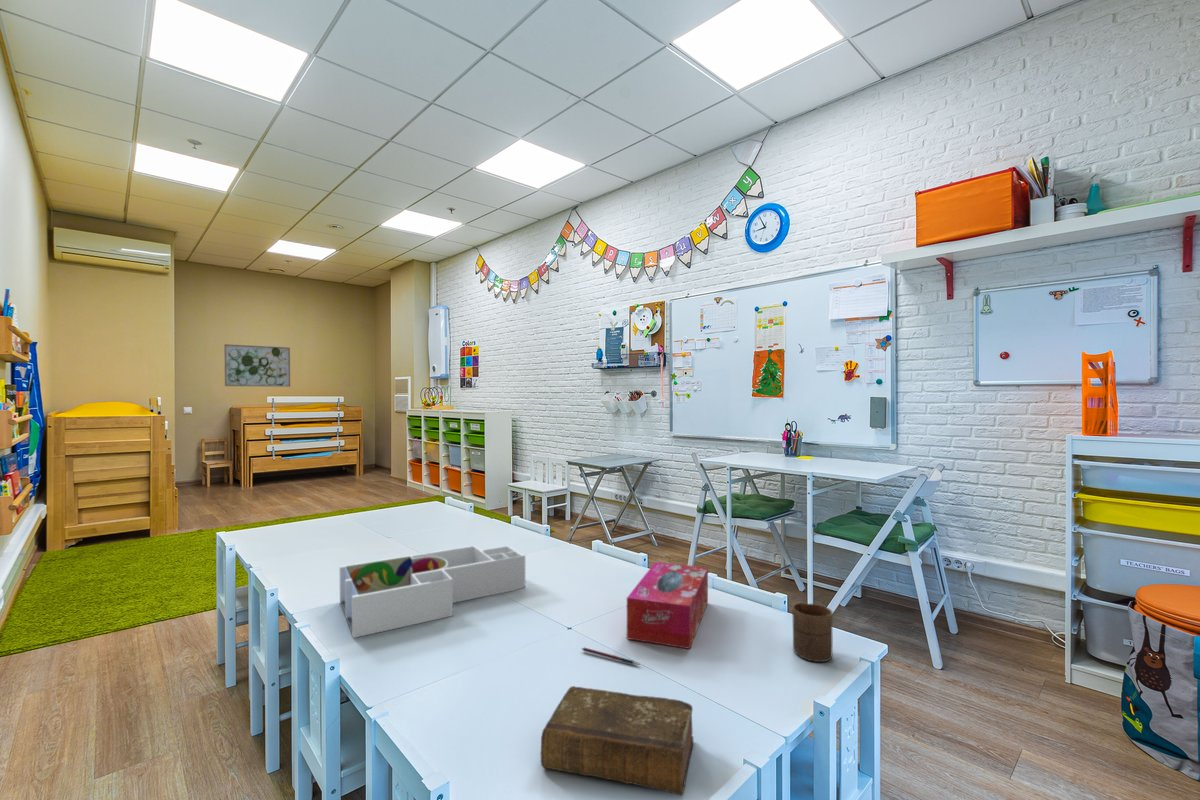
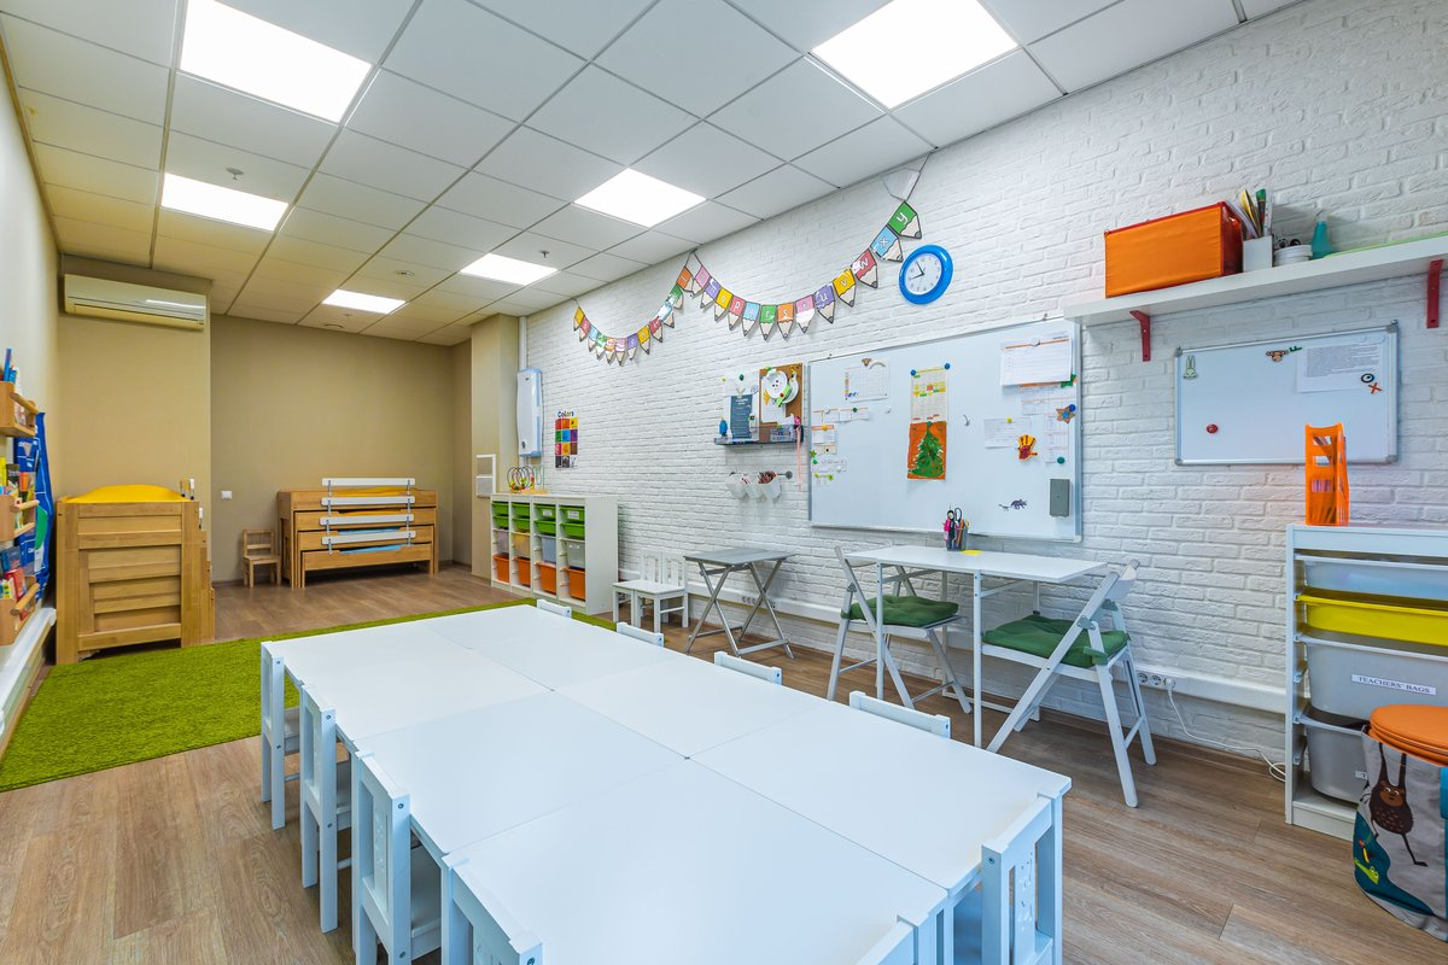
- desk organizer (439, 581)
- cup (811, 630)
- tissue box (670, 600)
- book (620, 734)
- pen (610, 656)
- wall art (258, 366)
